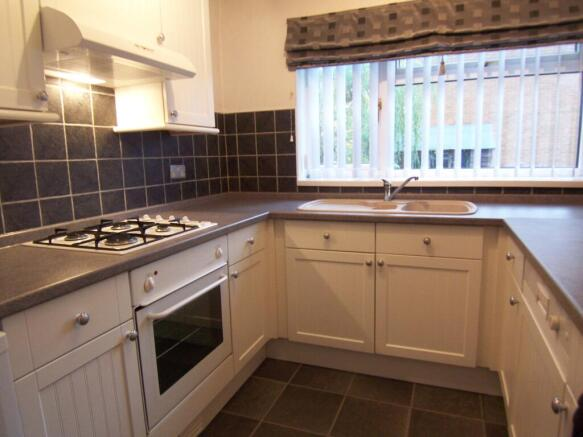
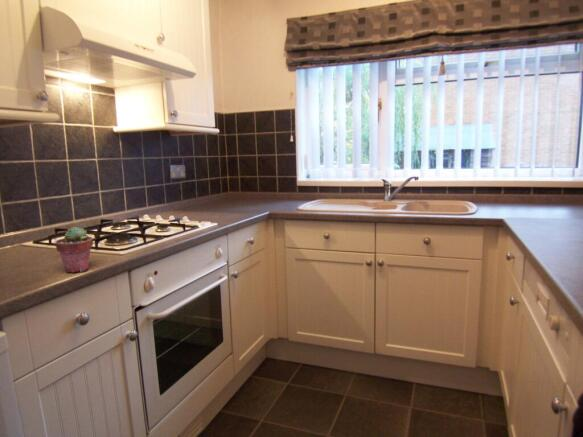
+ potted succulent (75, 248)
